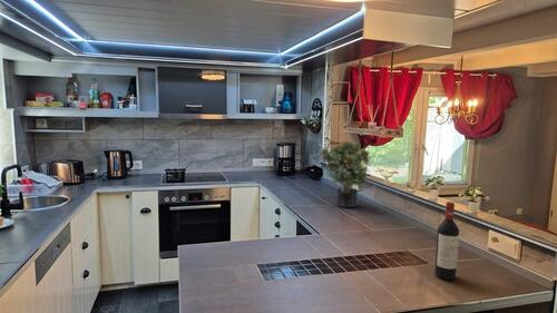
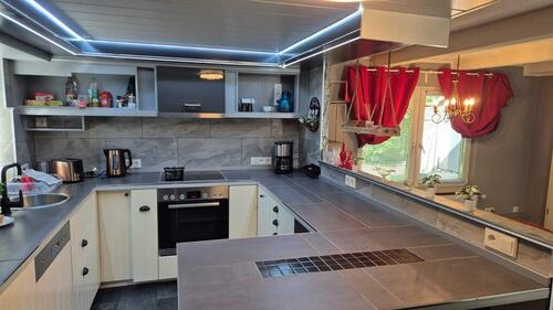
- potted plant (343, 173)
- wine bottle (447, 239)
